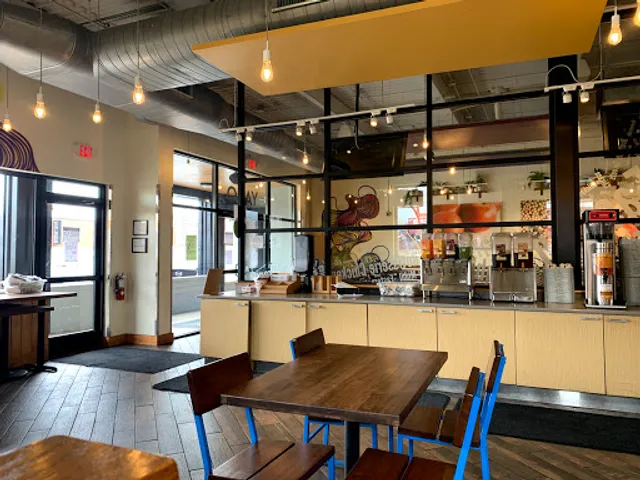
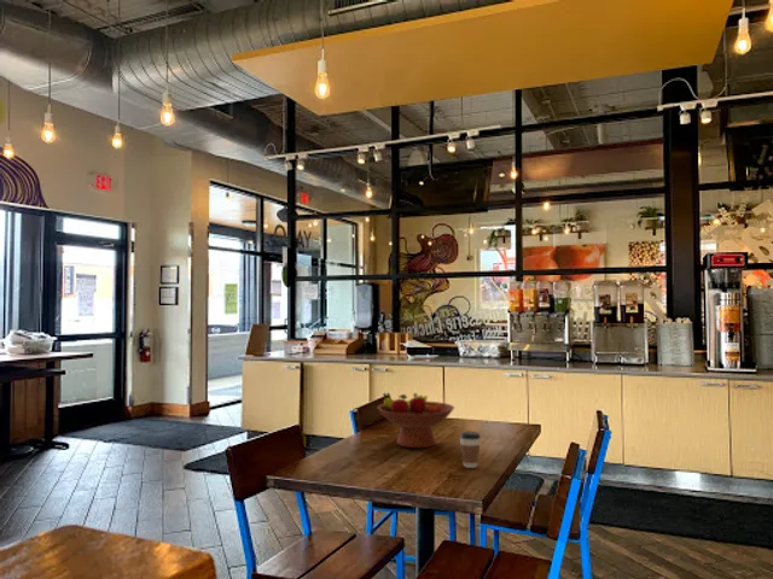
+ coffee cup (470, 449)
+ fruit bowl (415, 417)
